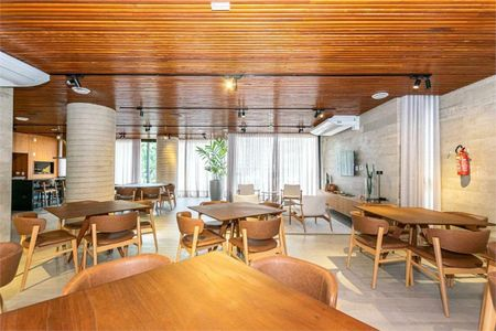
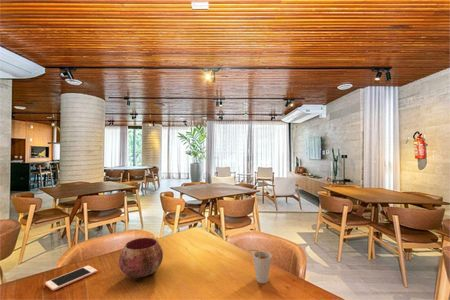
+ cup (259, 264)
+ cell phone (72, 276)
+ bowl (141, 259)
